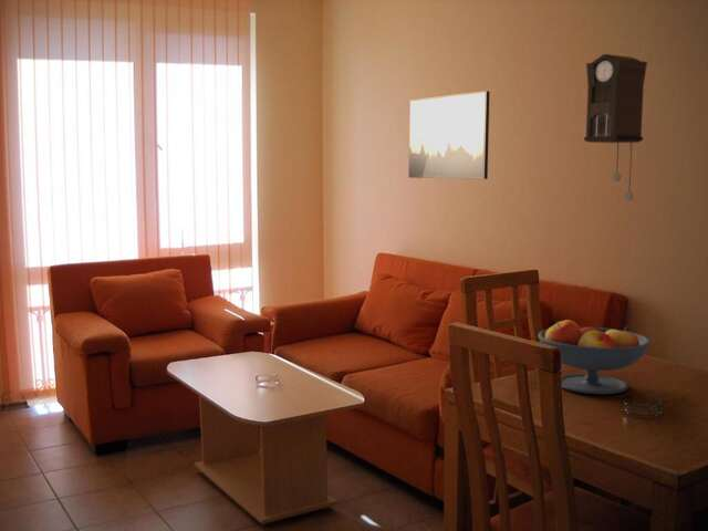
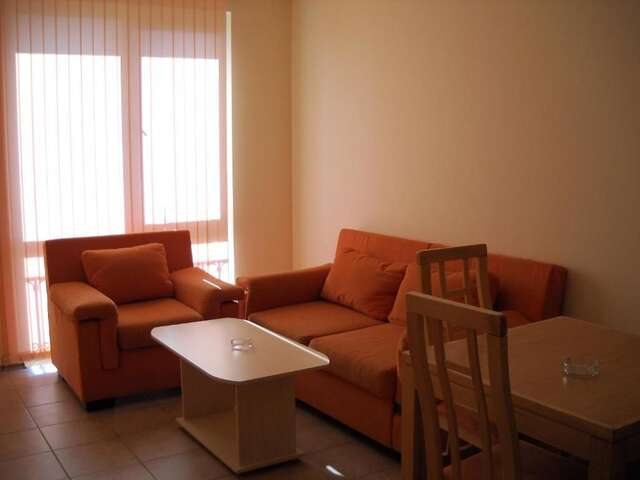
- fruit bowl (592, 352)
- pendulum clock (613, 128)
- wall art (446, 137)
